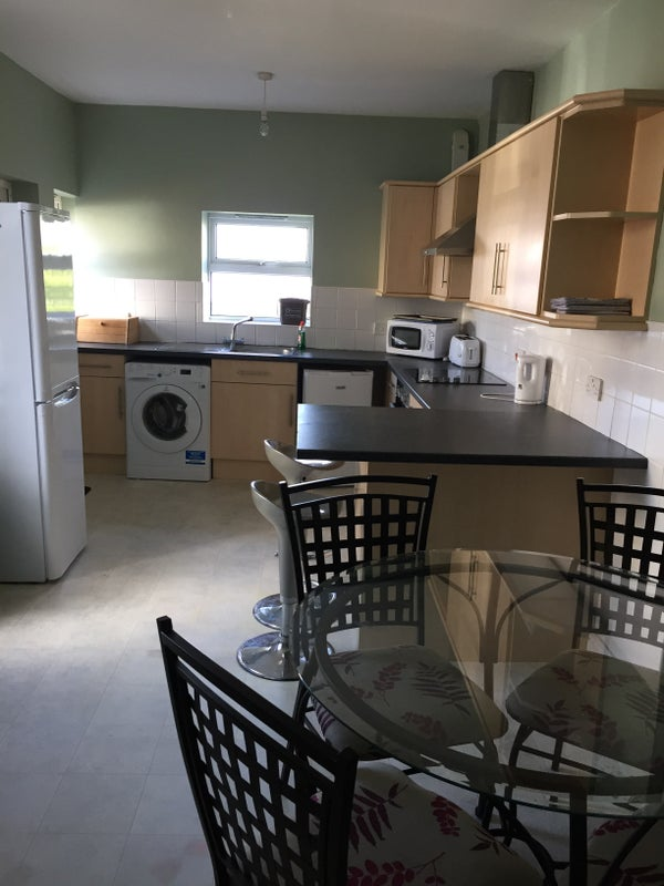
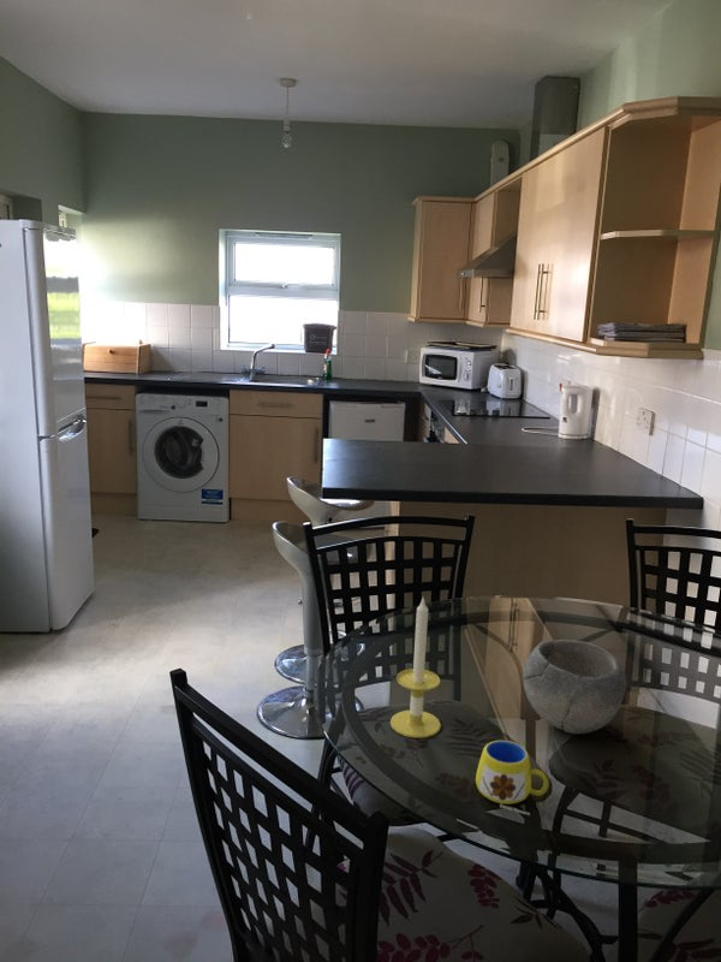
+ mug (512, 773)
+ bowl (573, 688)
+ candle (418, 661)
